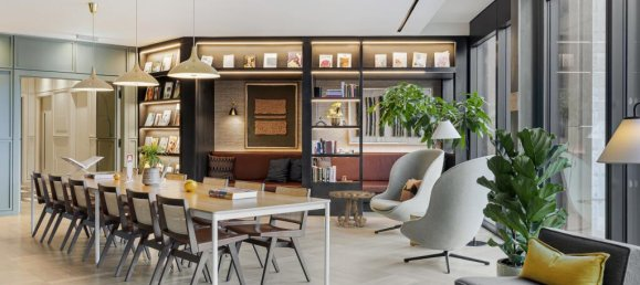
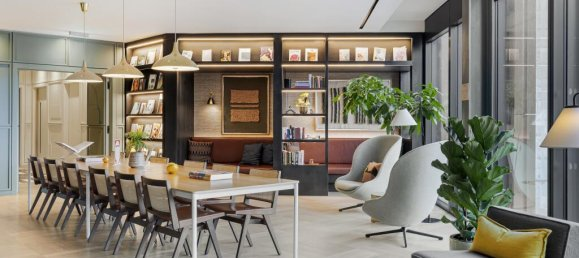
- side table (353, 208)
